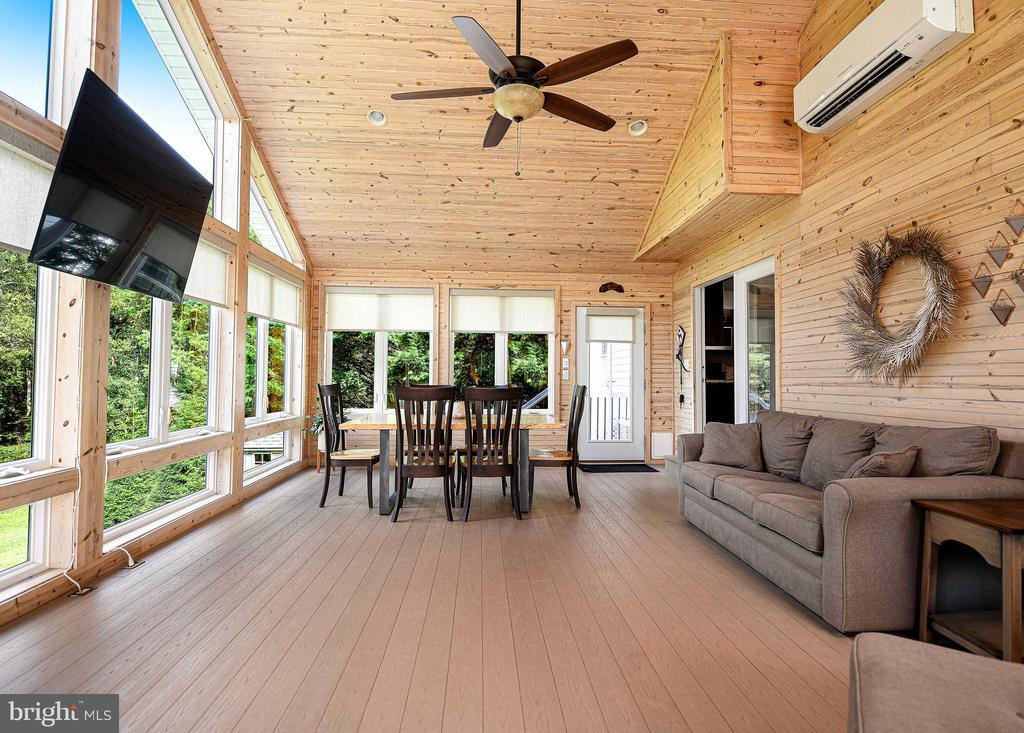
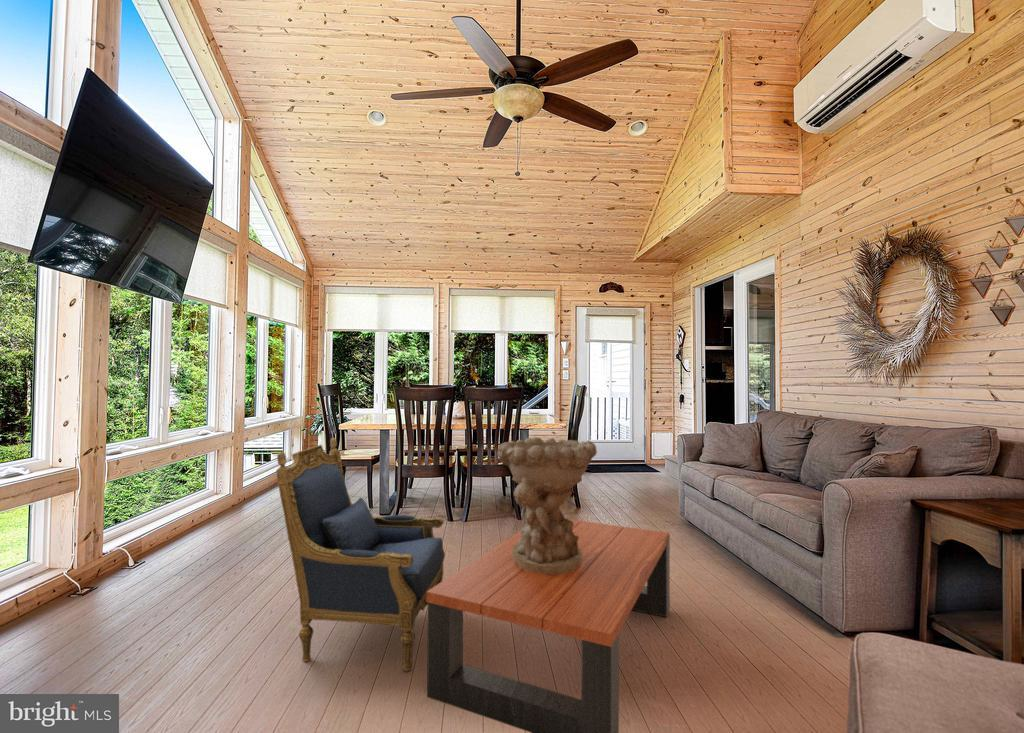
+ coffee table (567, 601)
+ decorative bowl (547, 497)
+ armchair (368, 528)
